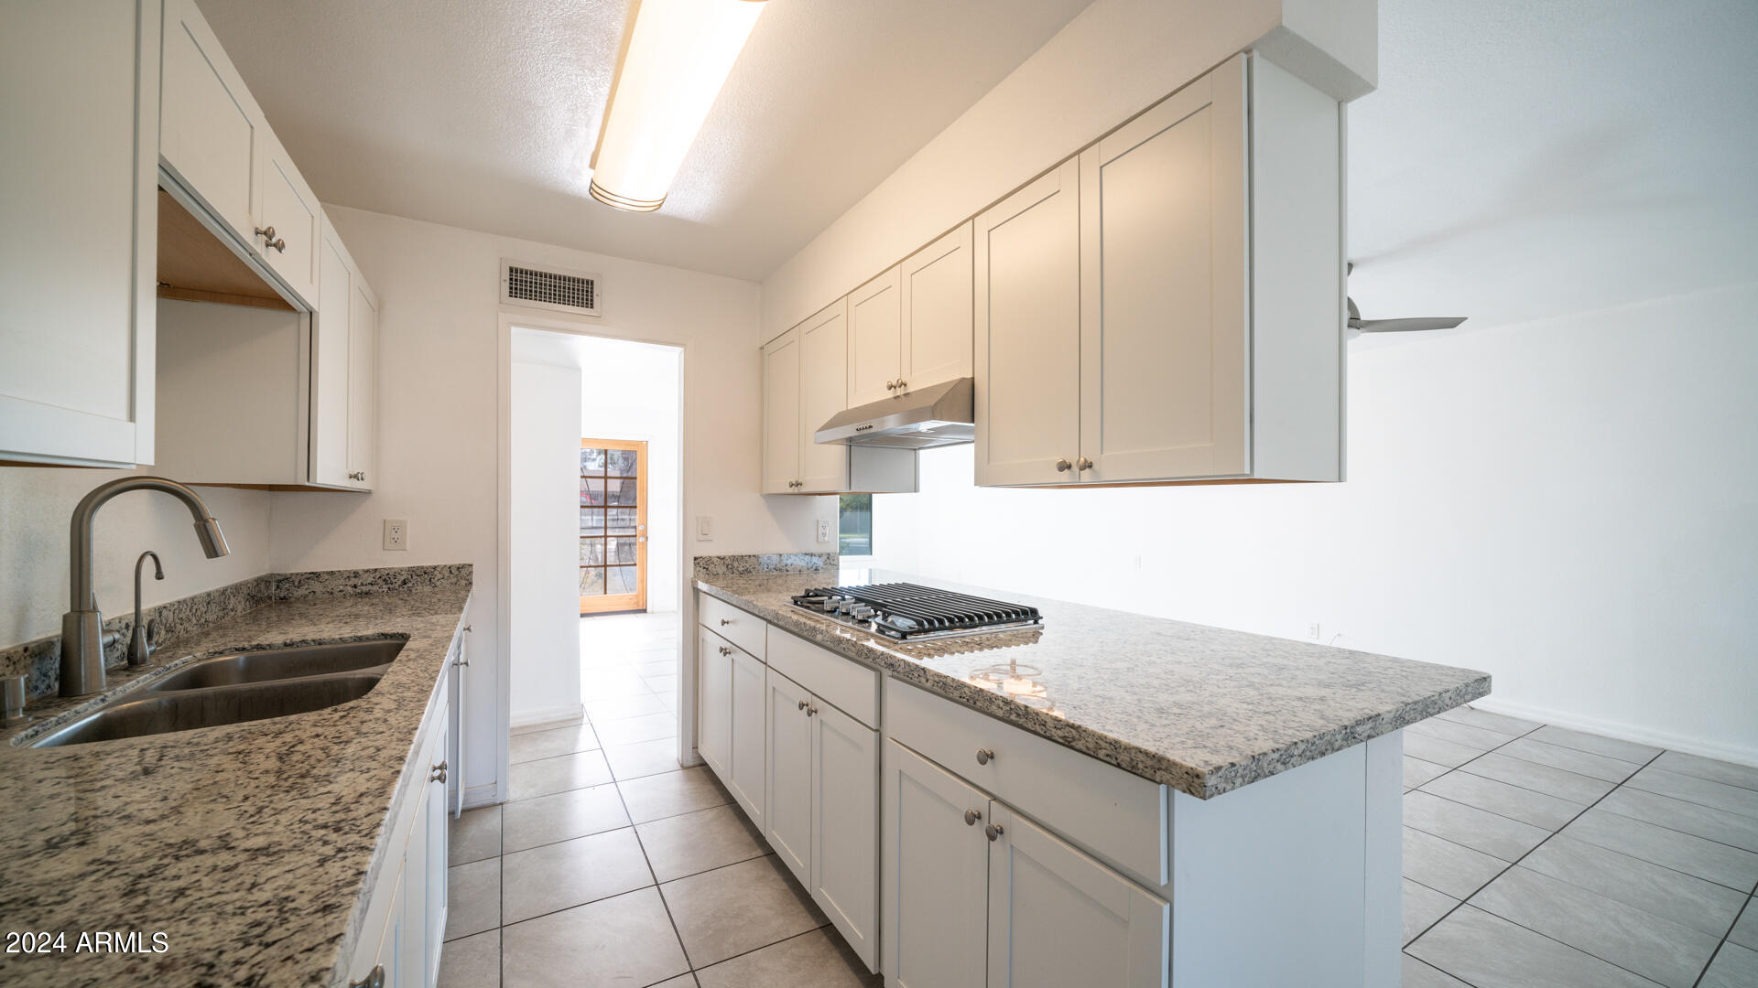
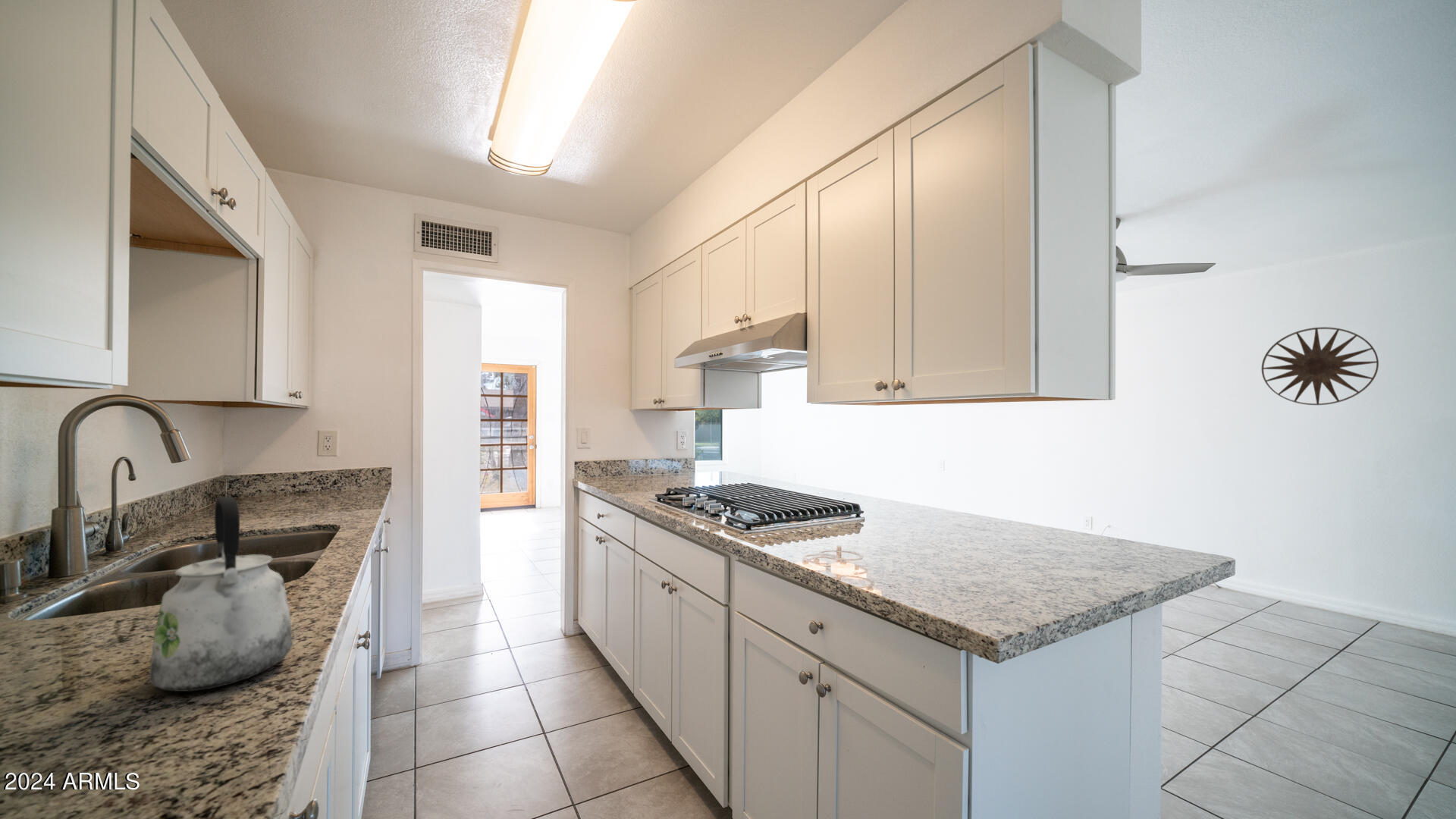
+ kettle (224, 582)
+ wall art (1316, 366)
